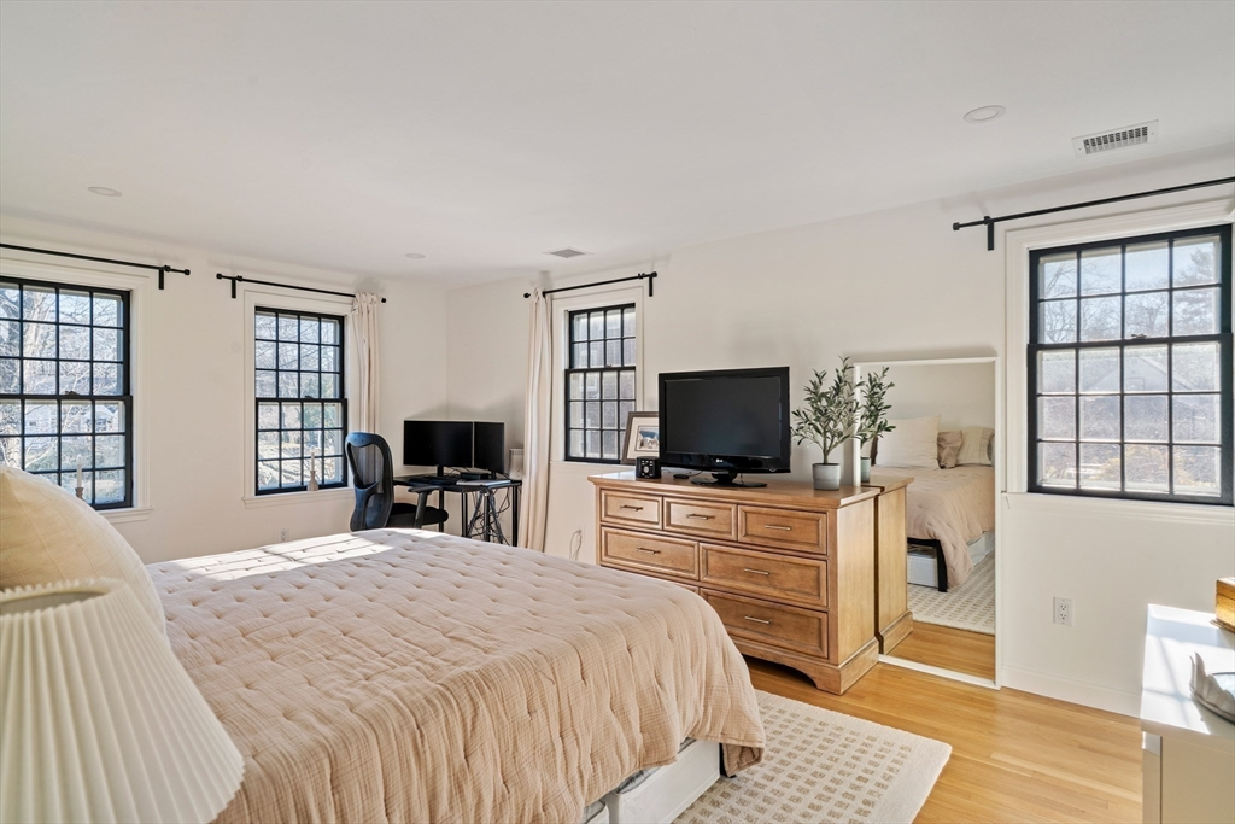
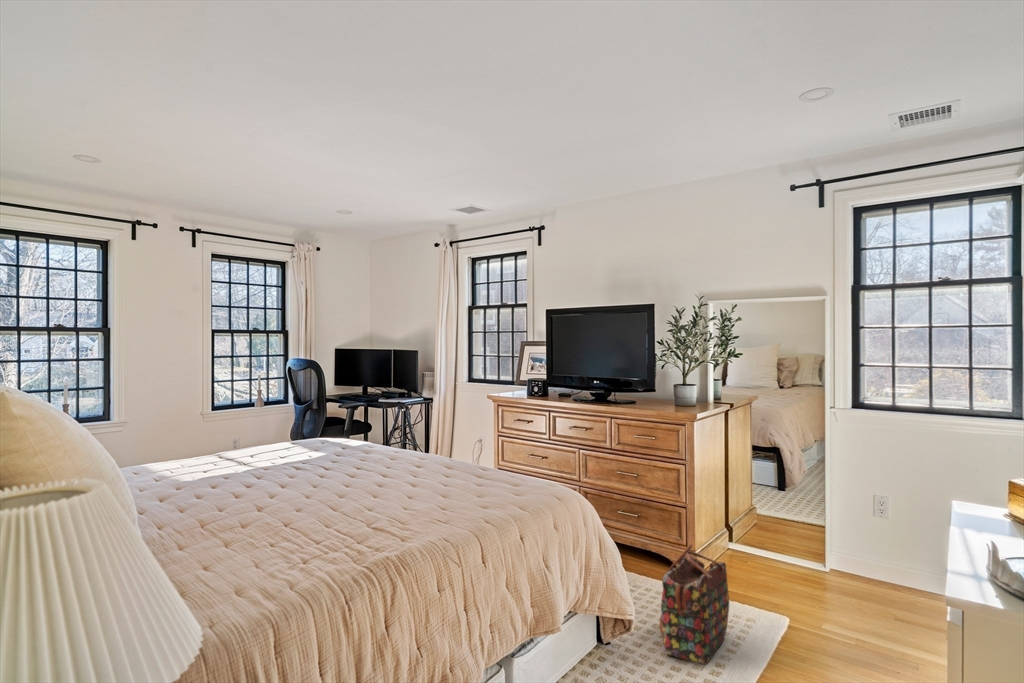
+ backpack (694, 593)
